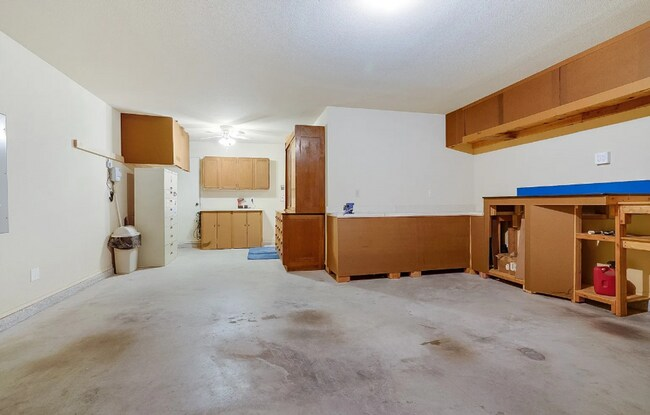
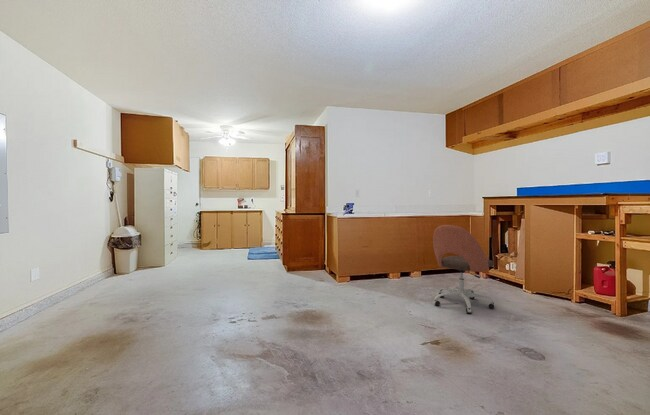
+ office chair (461, 264)
